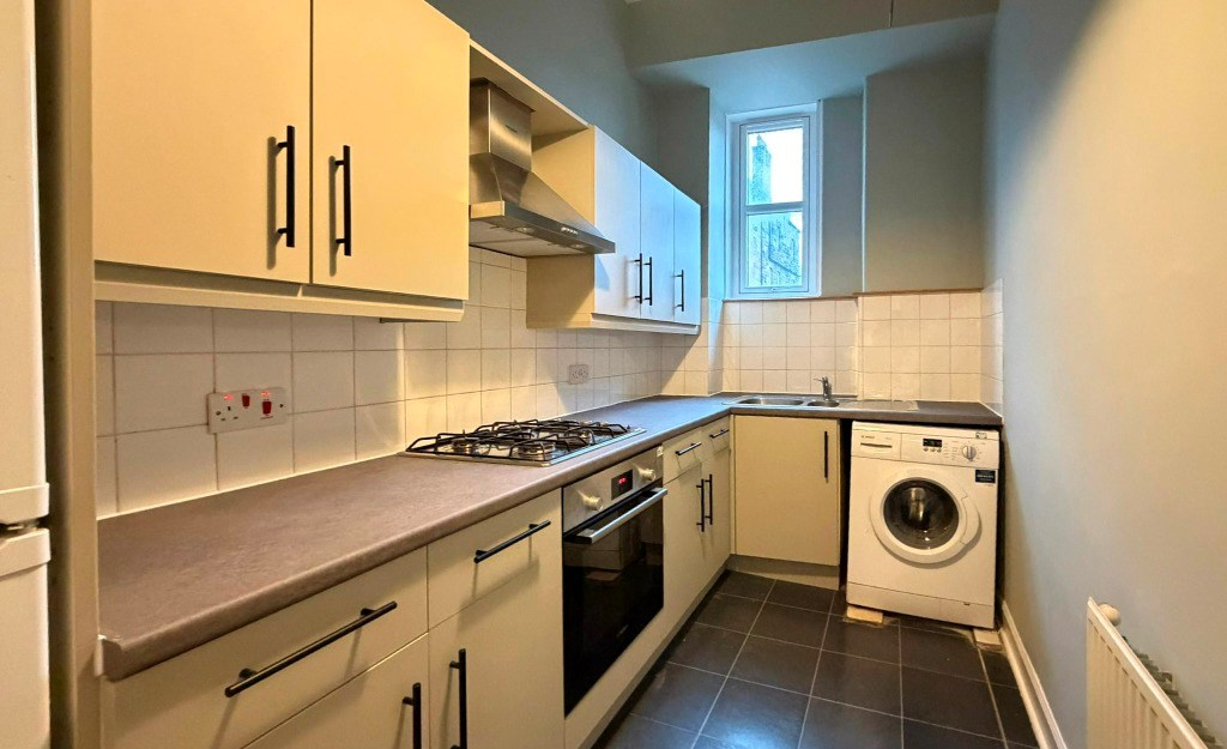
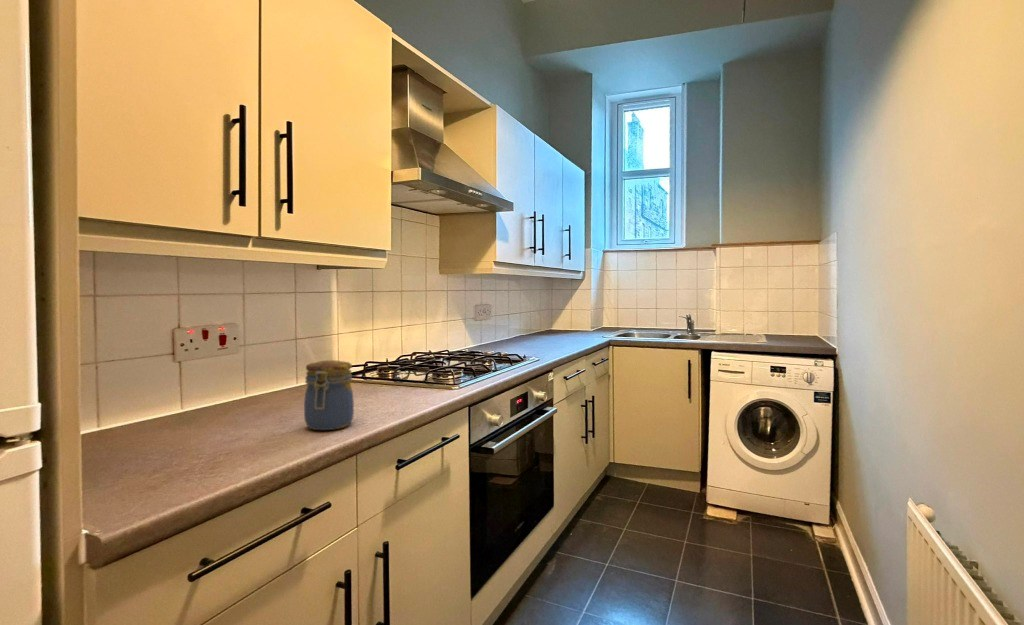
+ jar (328, 394)
